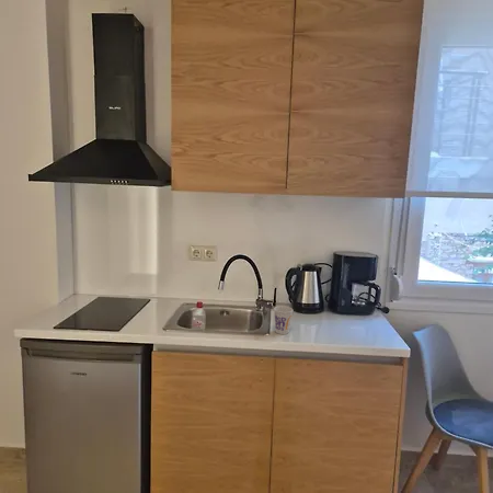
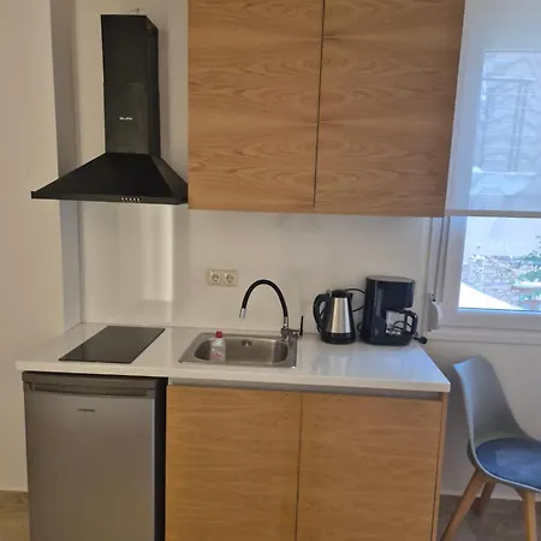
- cup (283, 320)
